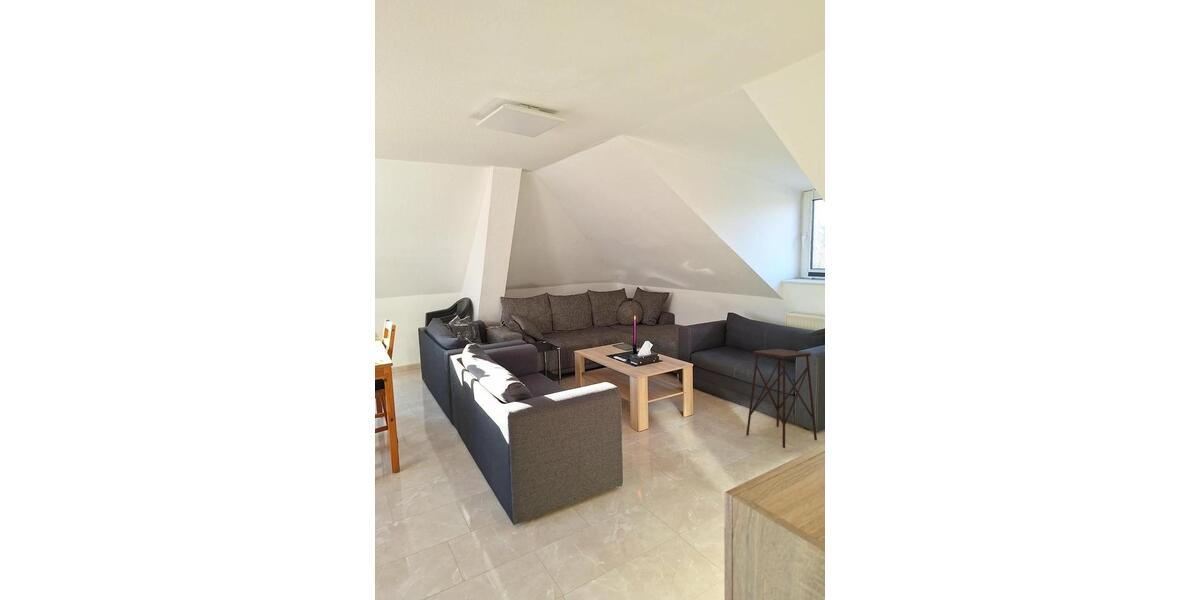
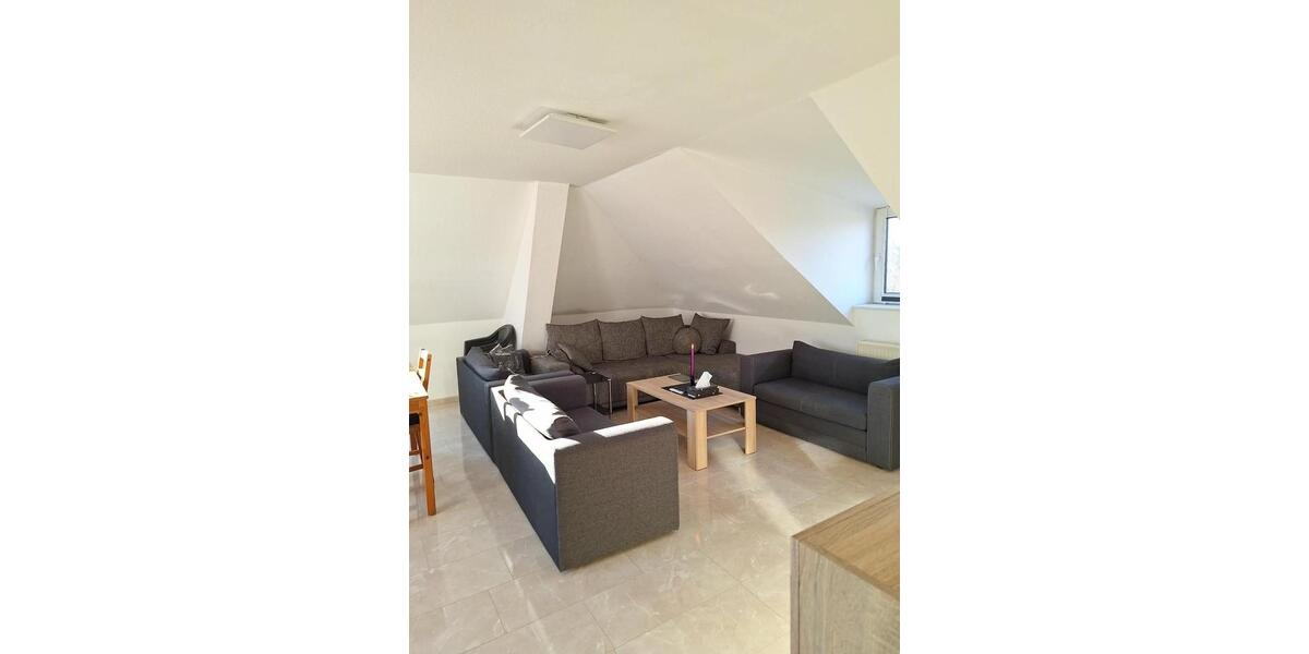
- side table (783, 395)
